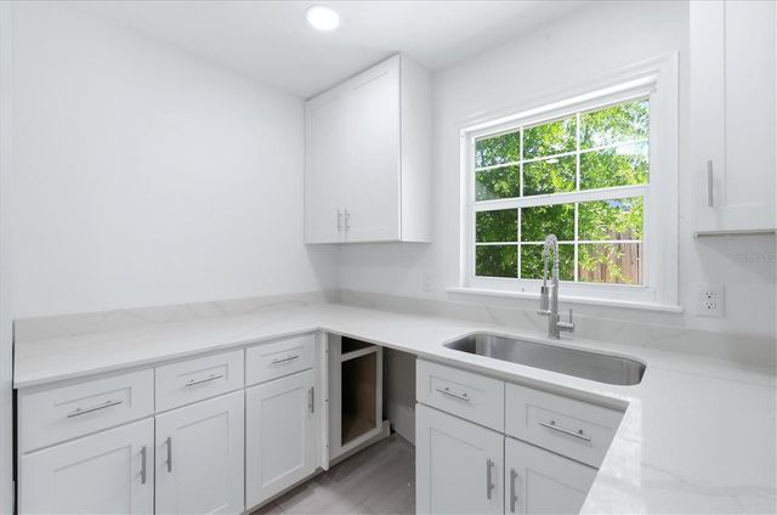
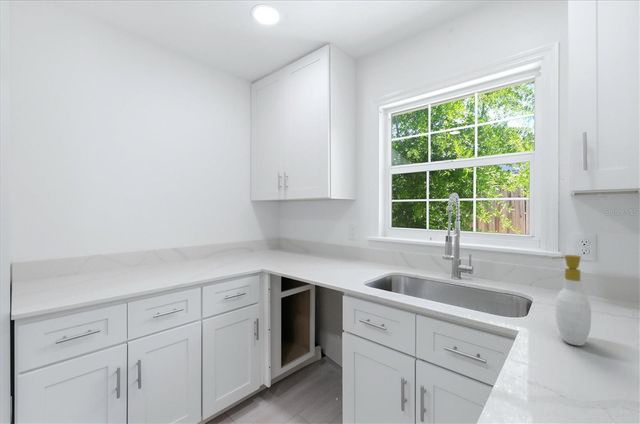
+ soap bottle (570, 297)
